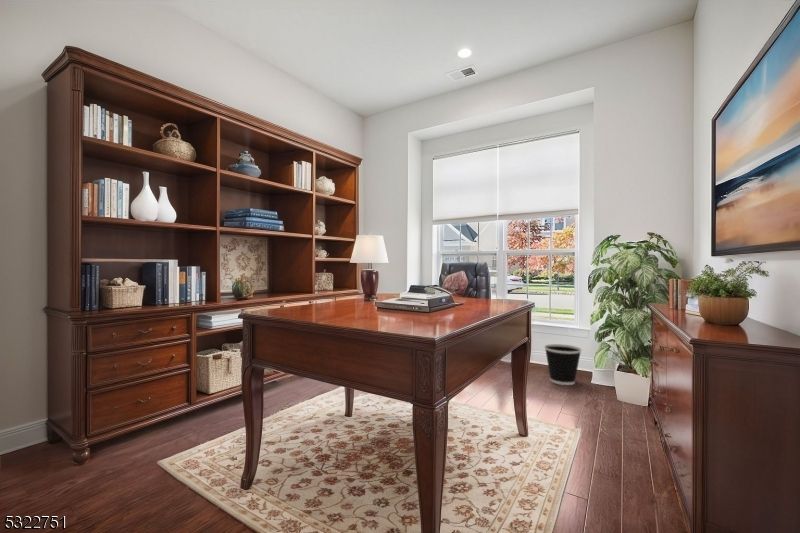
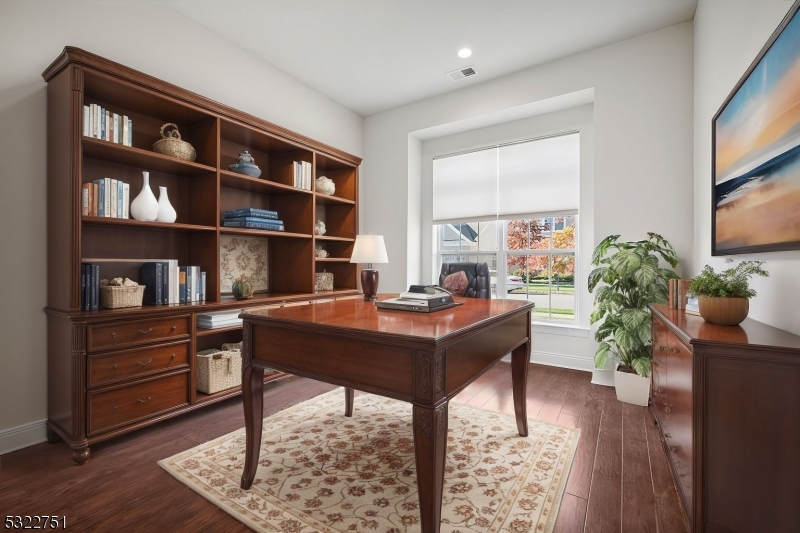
- wastebasket (562, 364)
